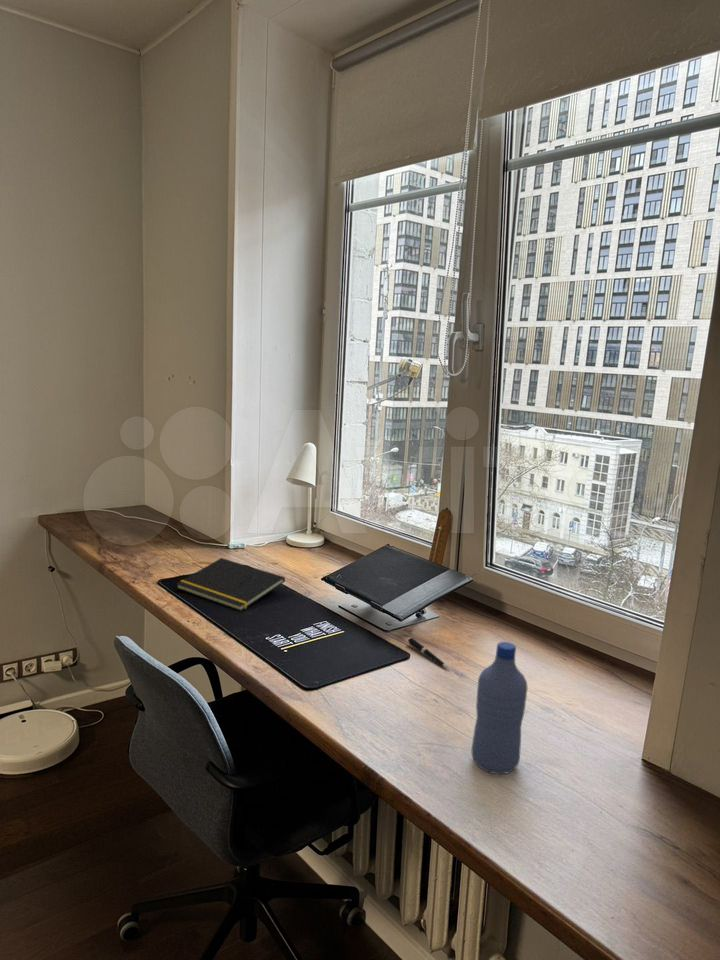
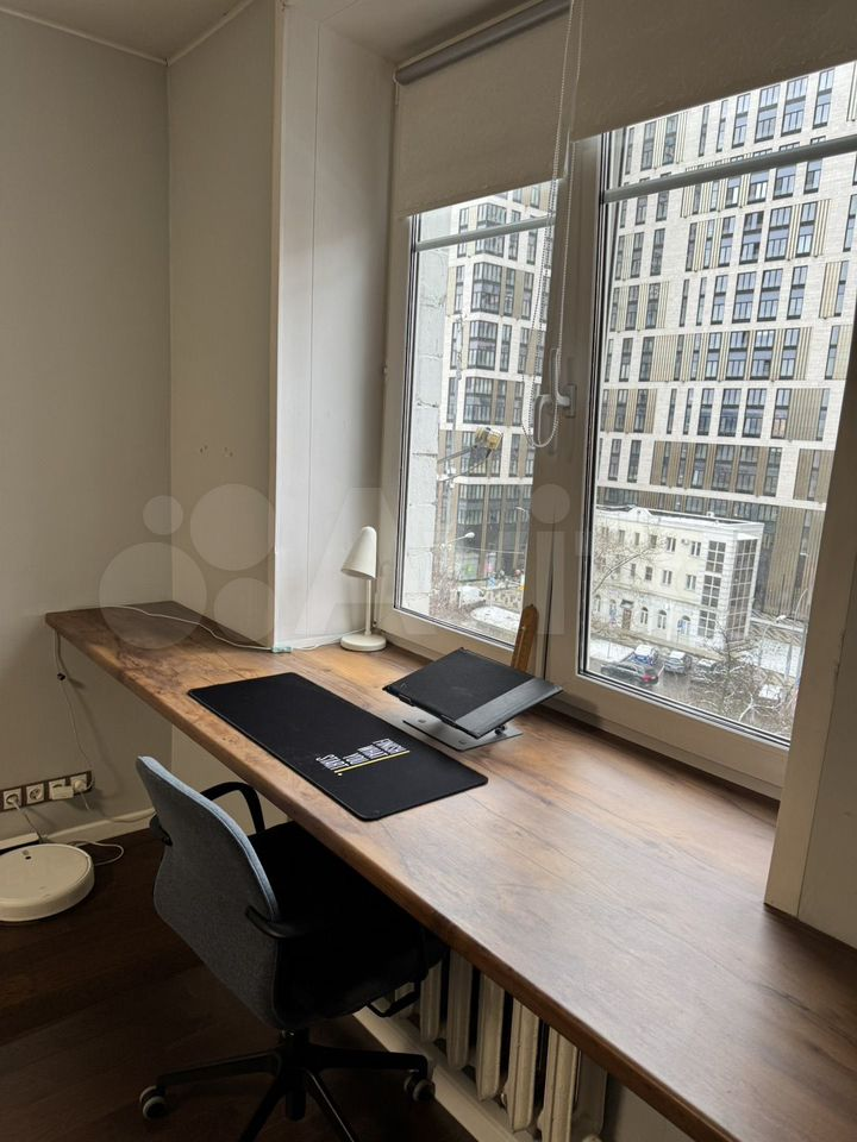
- pen (428, 653)
- water bottle (500, 705)
- notepad (230, 582)
